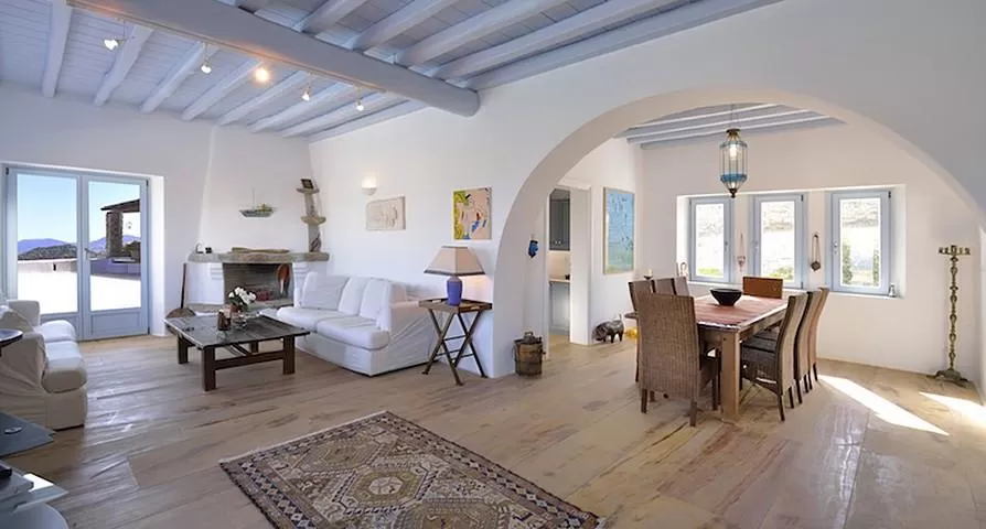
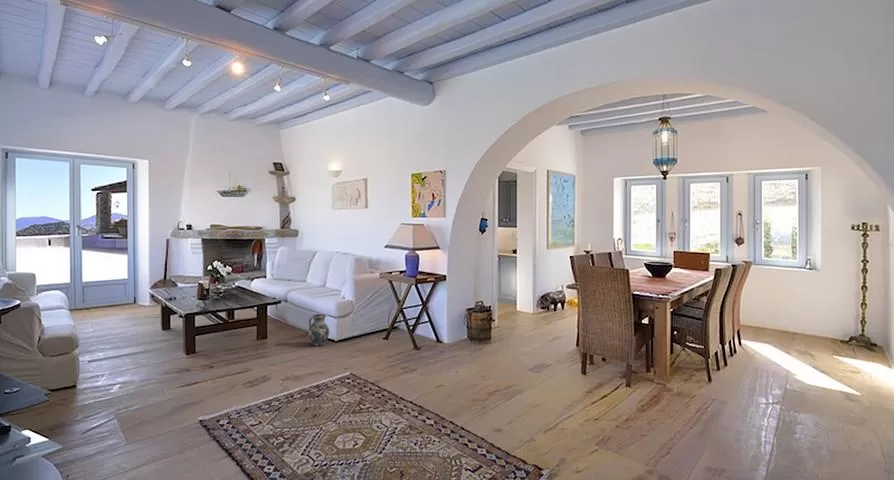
+ ceramic jug (318, 329)
